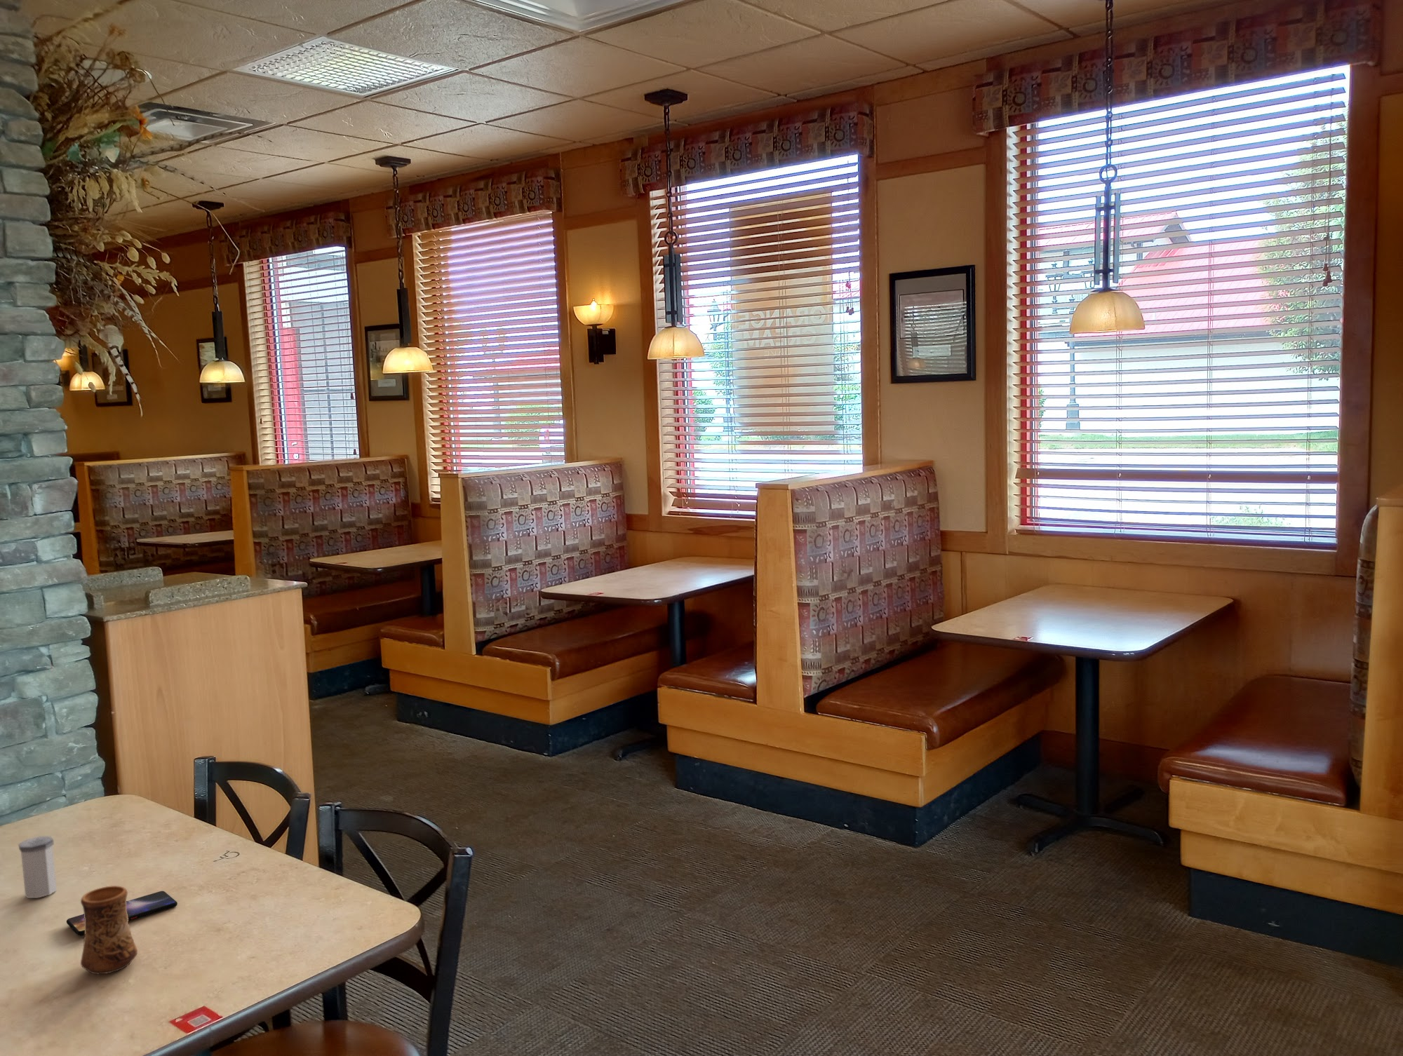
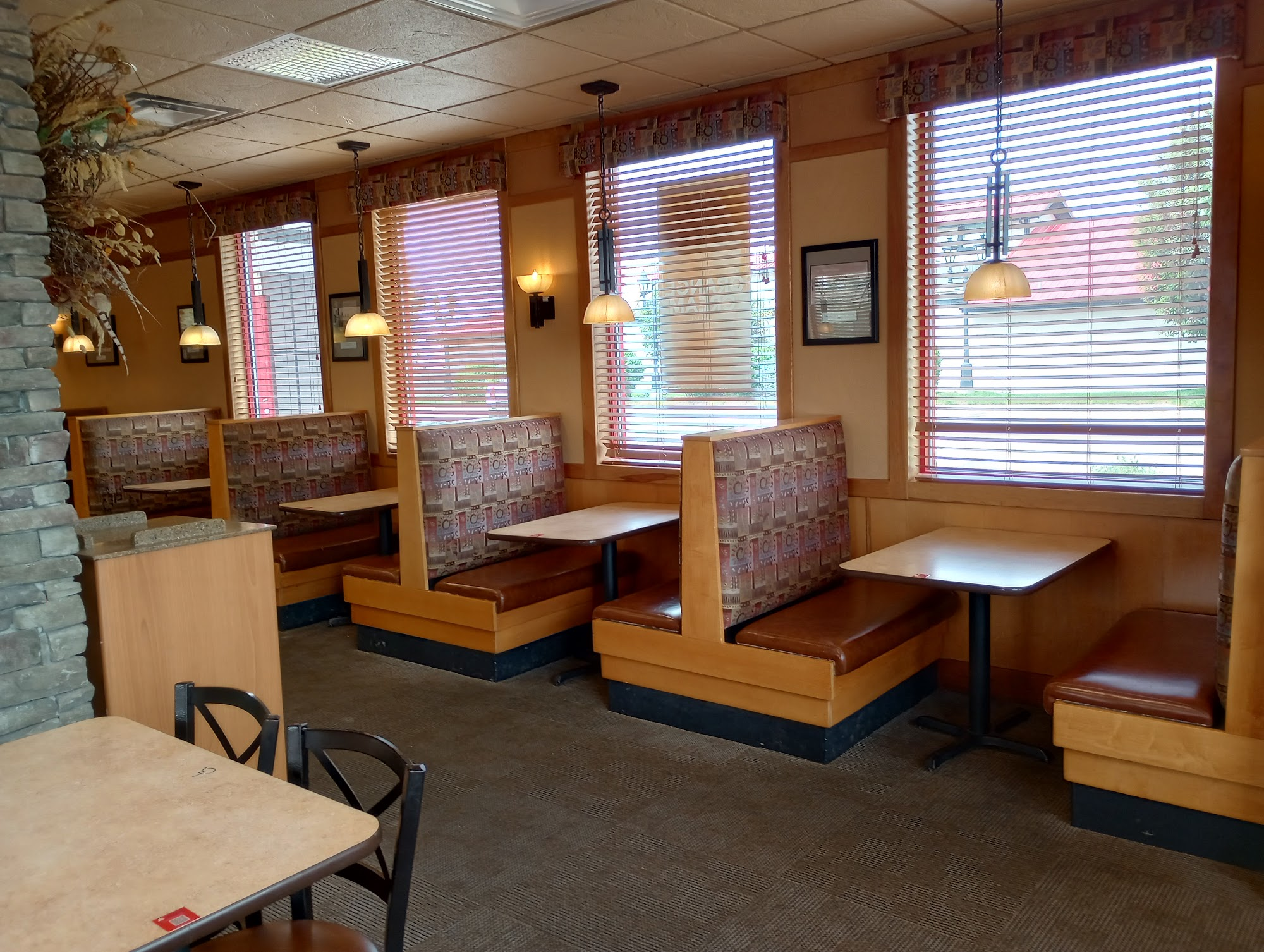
- smartphone (127, 911)
- salt shaker (38, 866)
- cup (107, 930)
